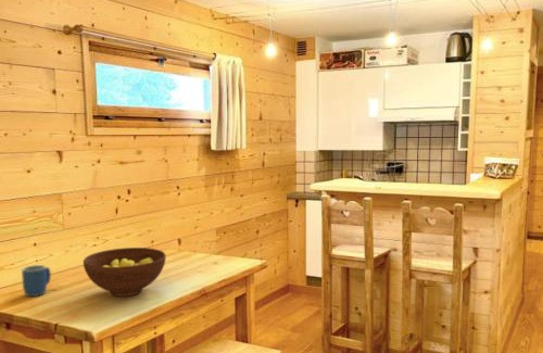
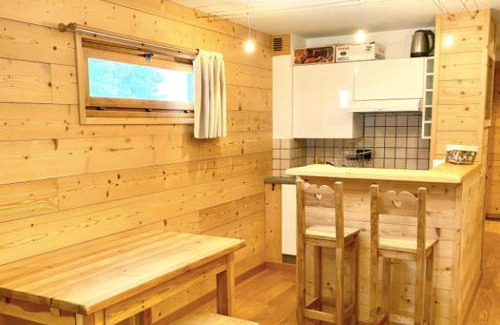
- fruit bowl (125, 274)
- mug (36, 279)
